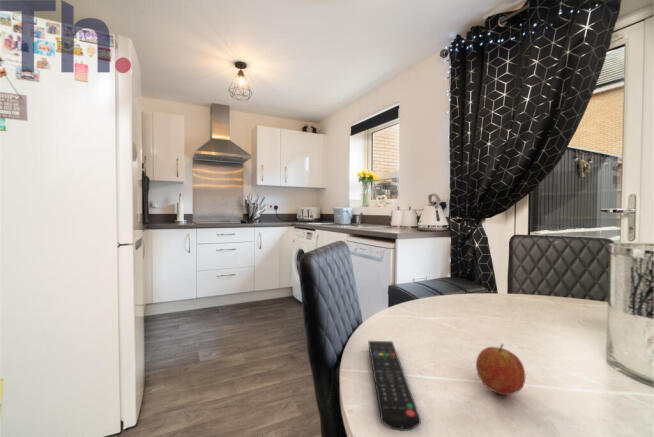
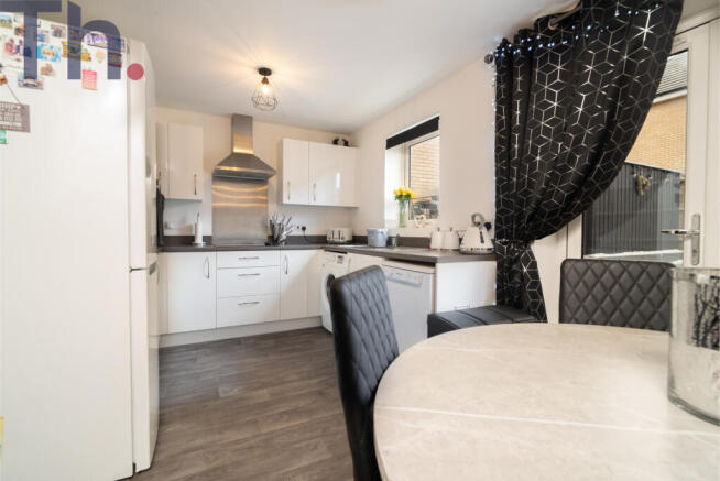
- remote control (388, 375)
- fruit (499, 367)
